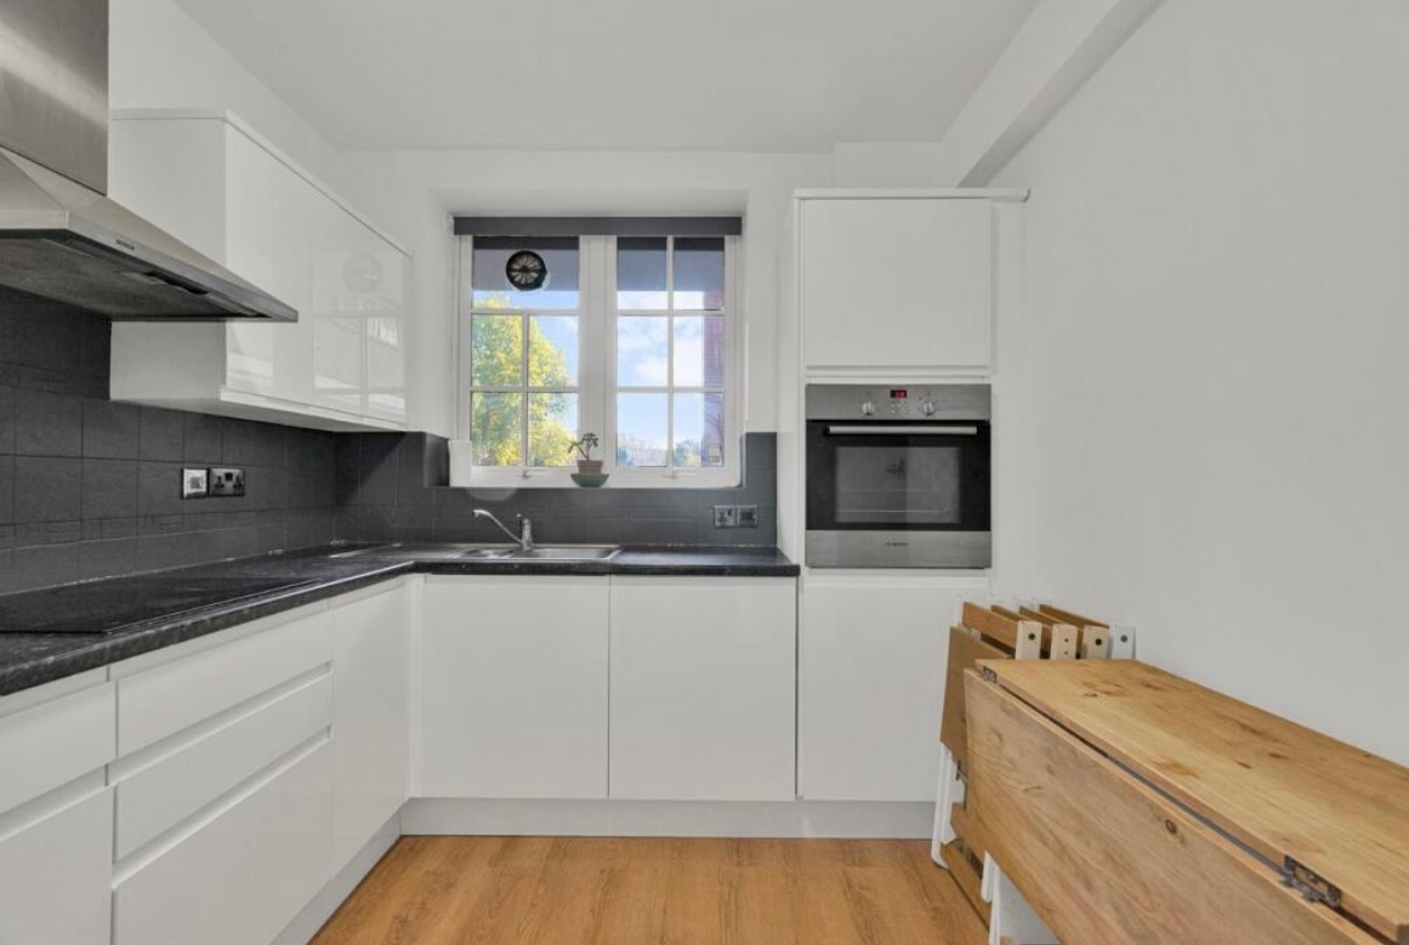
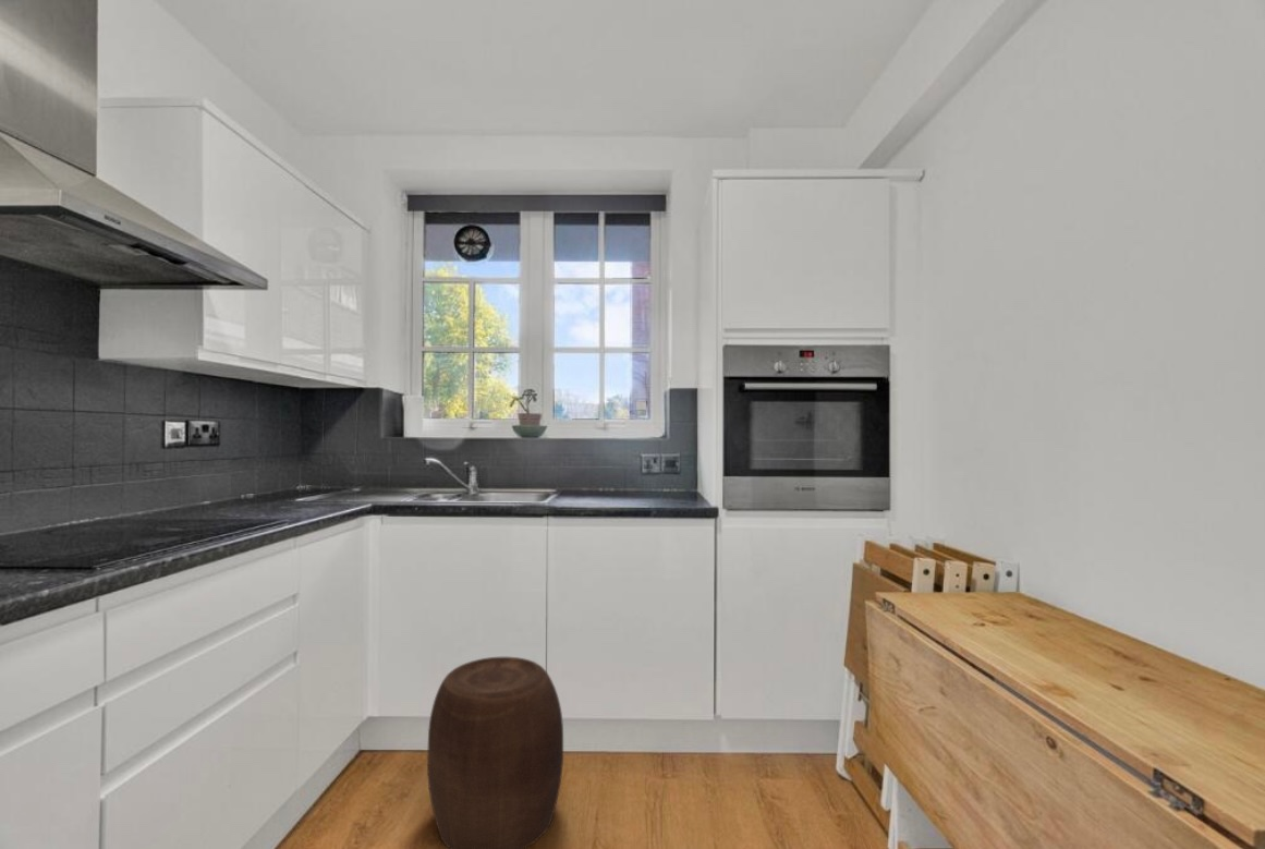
+ stool (497, 745)
